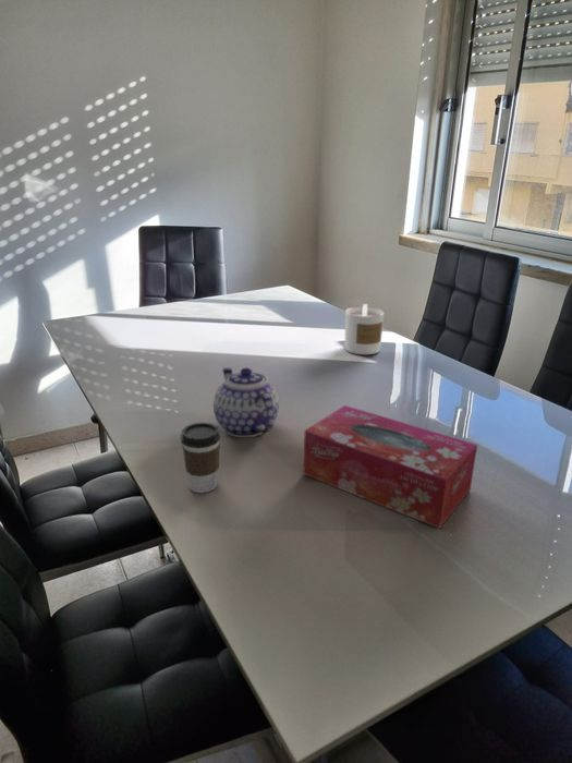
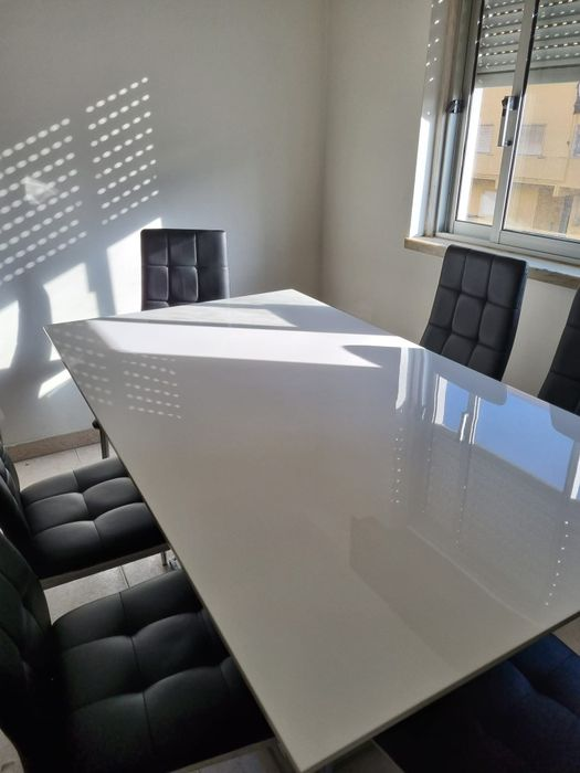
- coffee cup (202, 458)
- candle (363, 327)
- teapot (245, 398)
- tissue box (387, 460)
